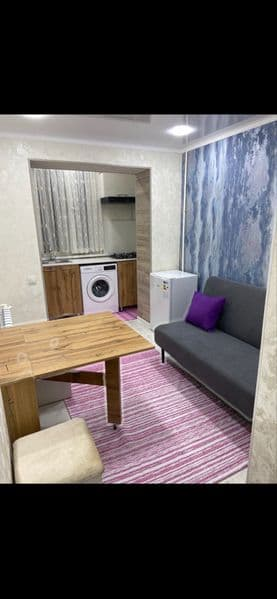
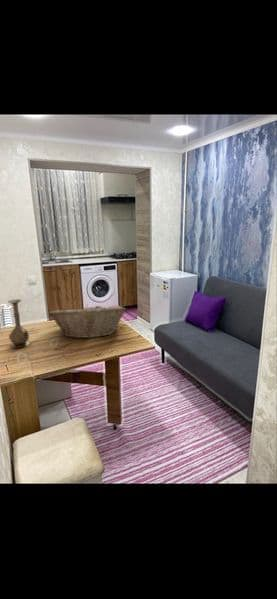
+ fruit basket (88, 317)
+ vase (17, 323)
